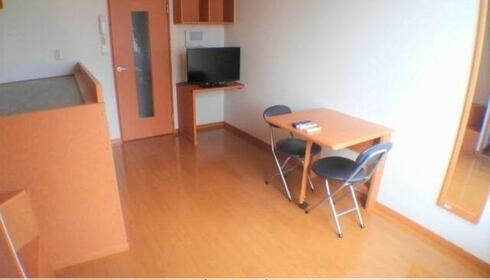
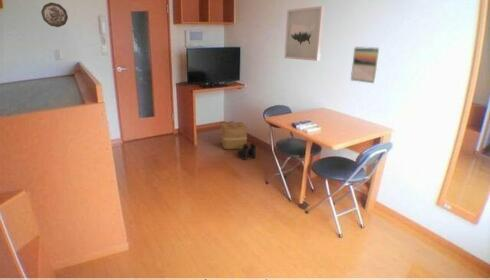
+ boots (246, 149)
+ cardboard box (233, 134)
+ calendar (364, 64)
+ decorative plate (54, 15)
+ wall art (303, 34)
